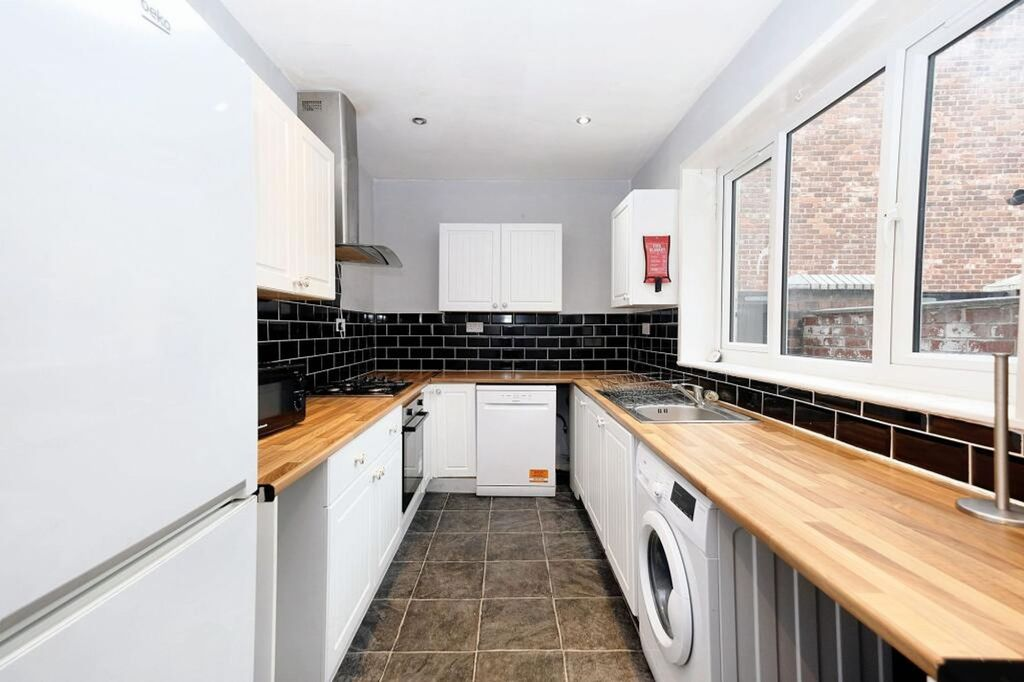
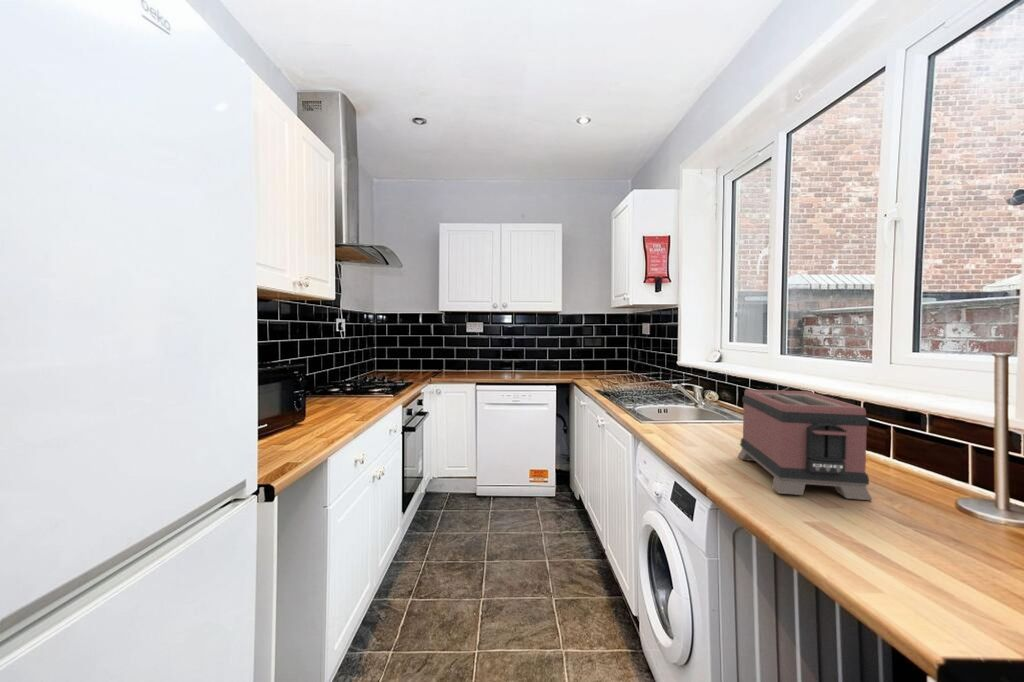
+ toaster (798, 437)
